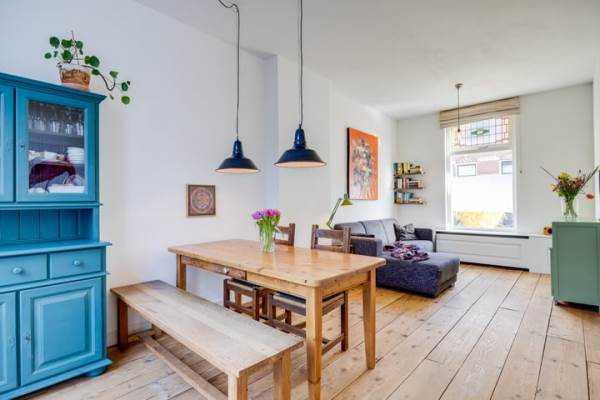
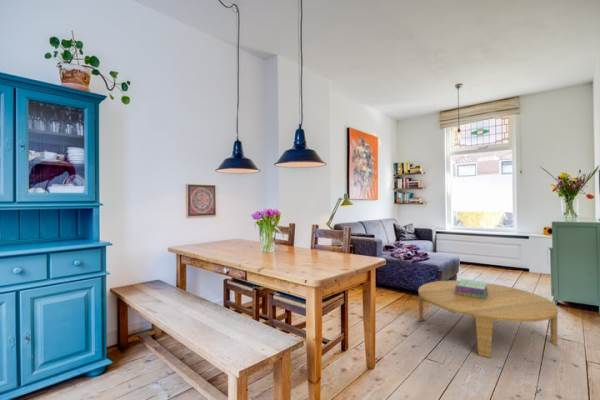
+ stack of books (471, 287)
+ coffee table (481, 313)
